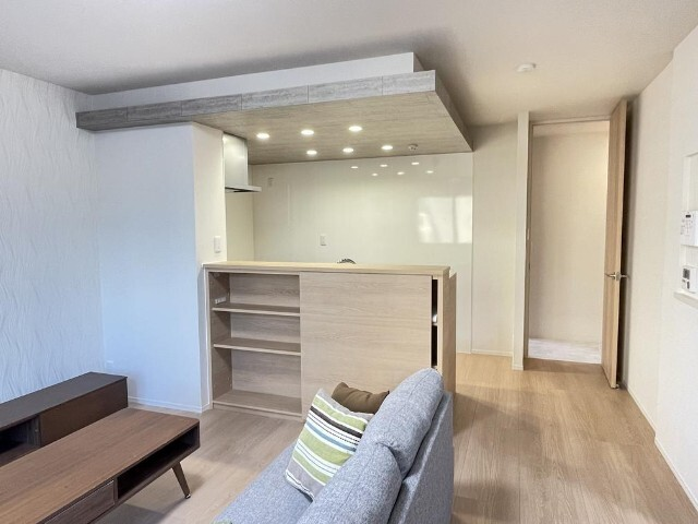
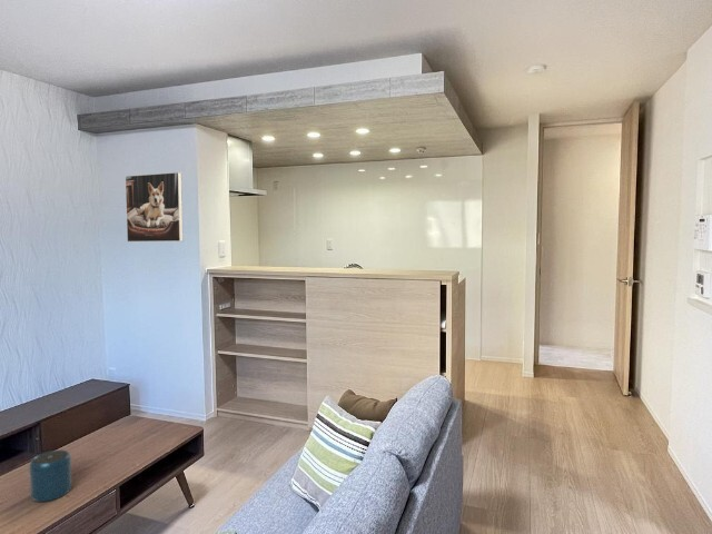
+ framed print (154, 208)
+ speaker (50, 474)
